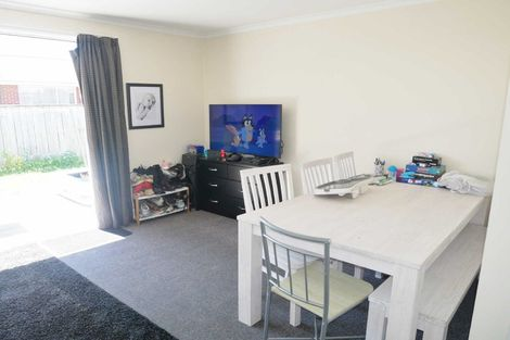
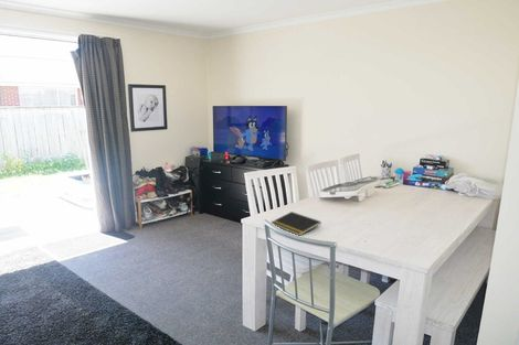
+ notepad (295, 223)
